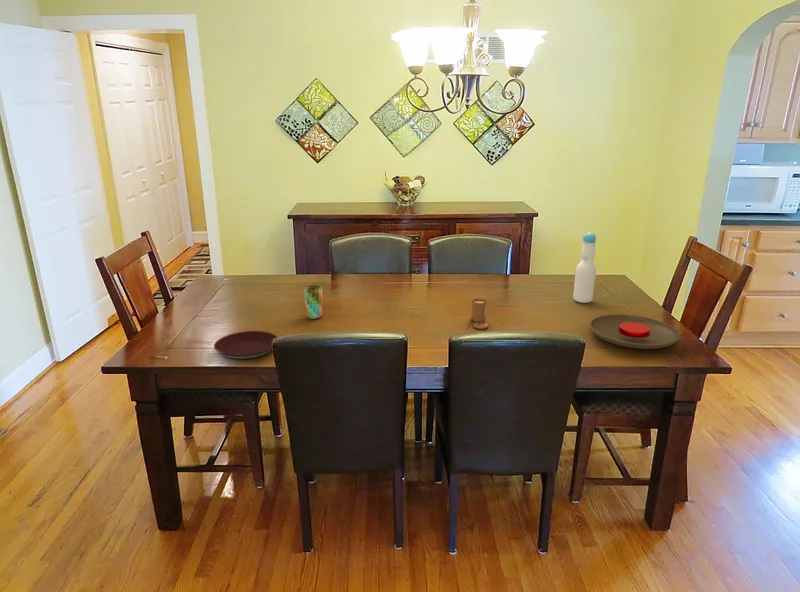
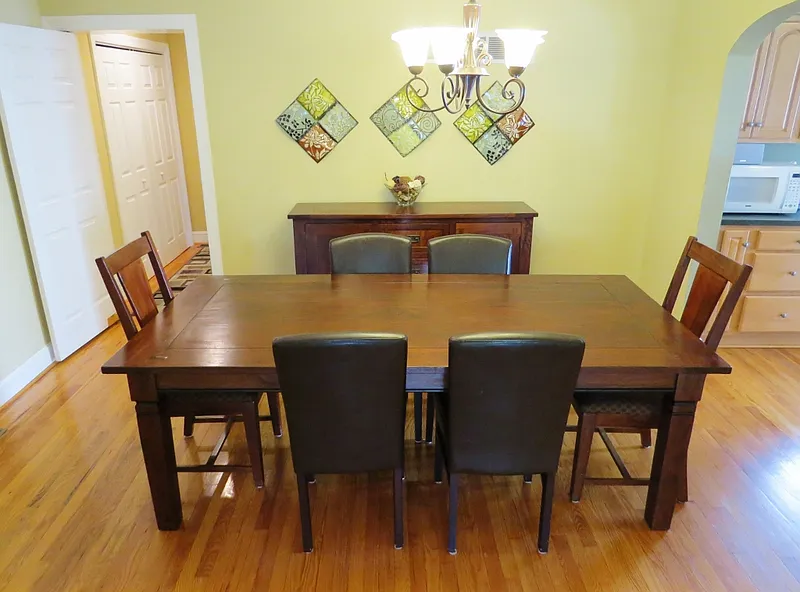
- cup (313, 302)
- bottle (586, 267)
- plate (632, 333)
- plate (247, 346)
- candle (480, 313)
